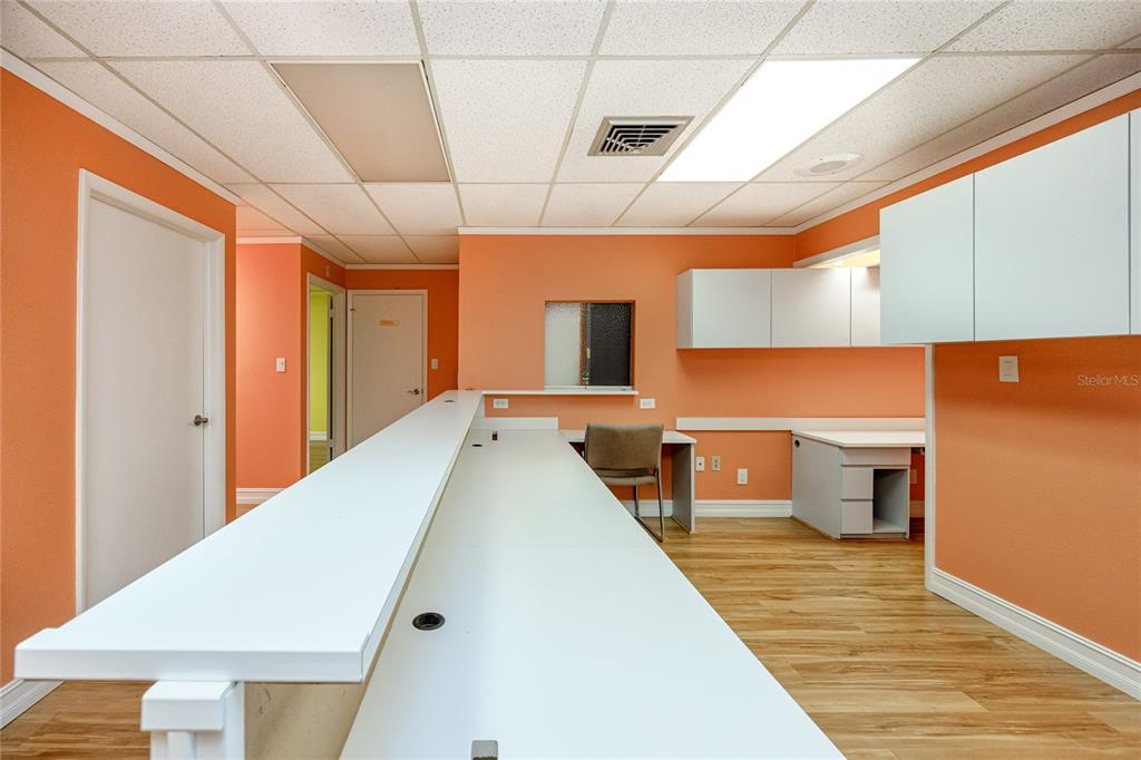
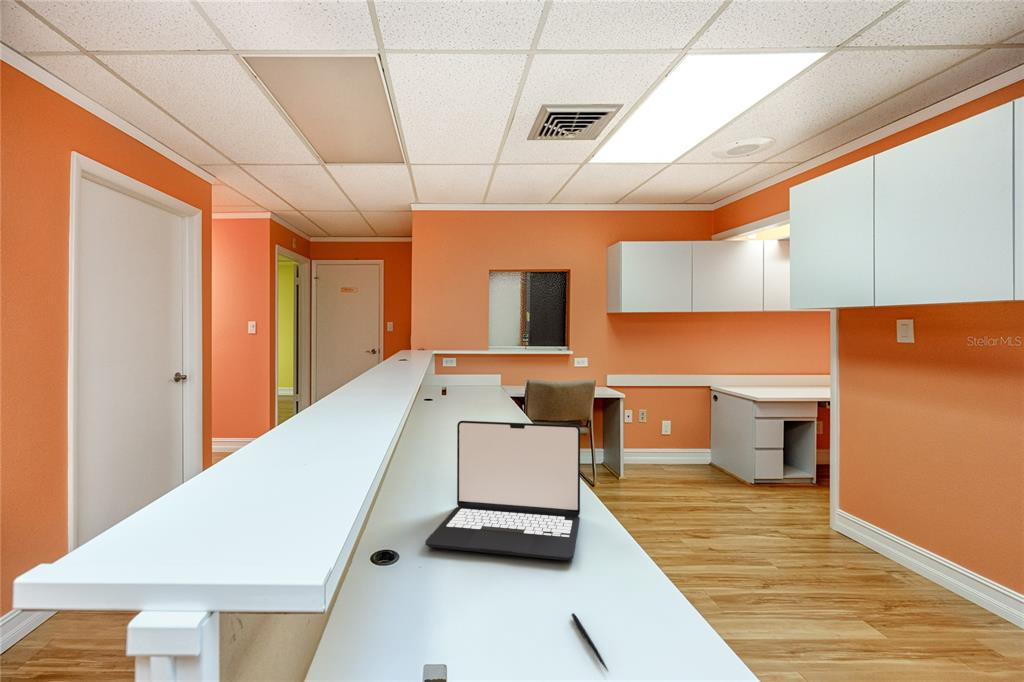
+ laptop (507, 482)
+ pen (588, 640)
